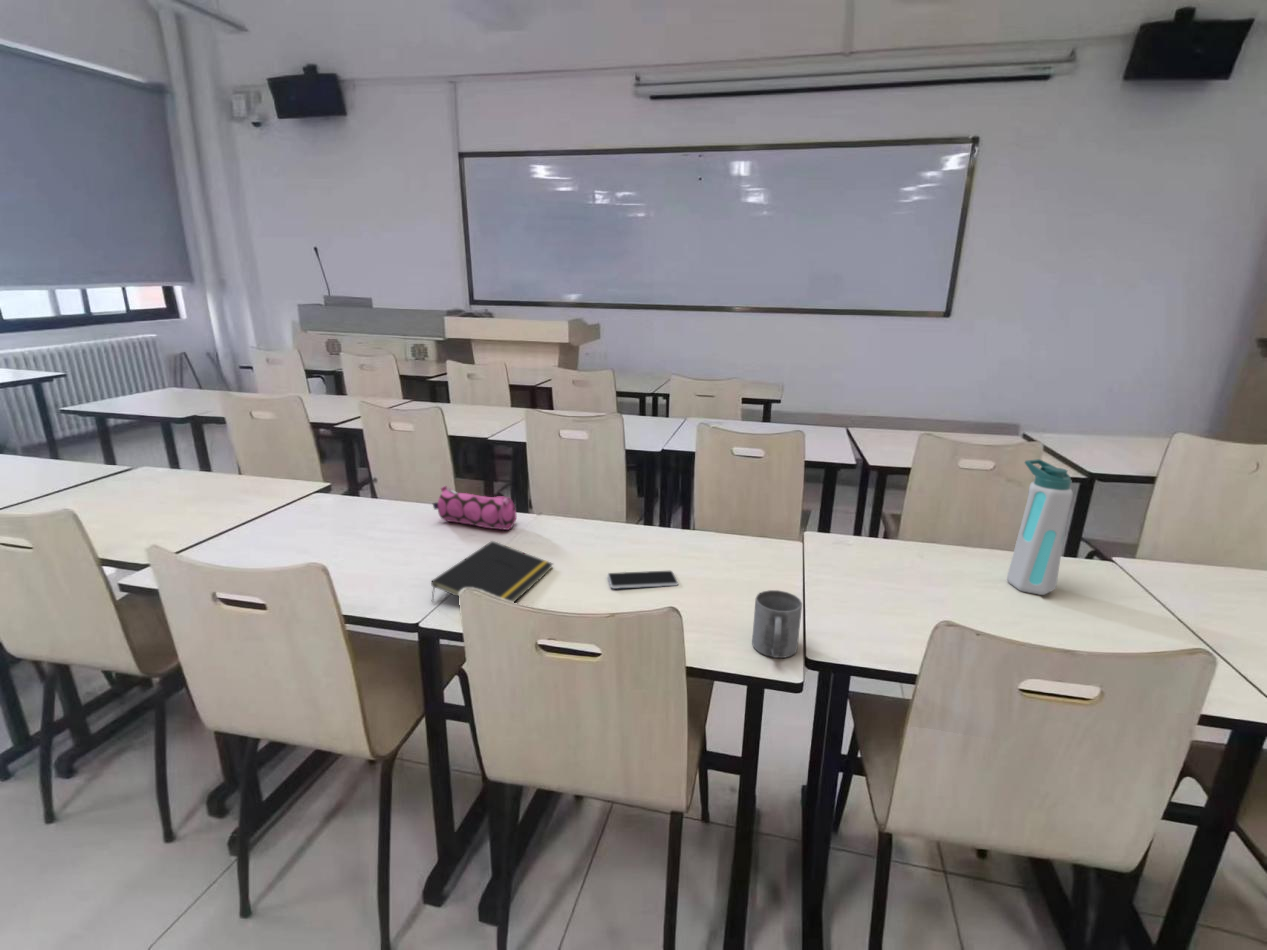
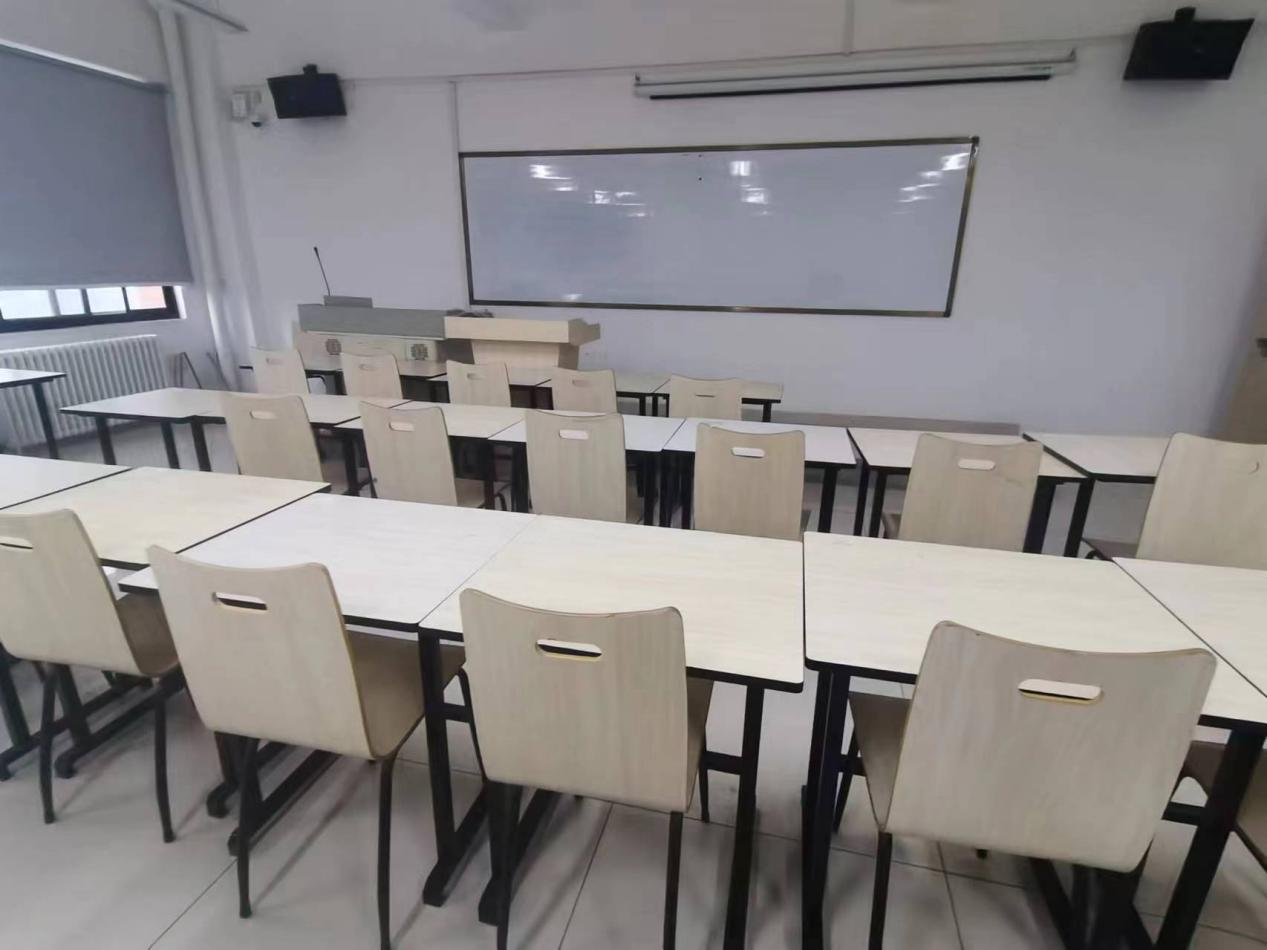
- pencil case (476, 507)
- water bottle (1039, 527)
- mug (776, 628)
- smartphone (642, 579)
- notepad (496, 574)
